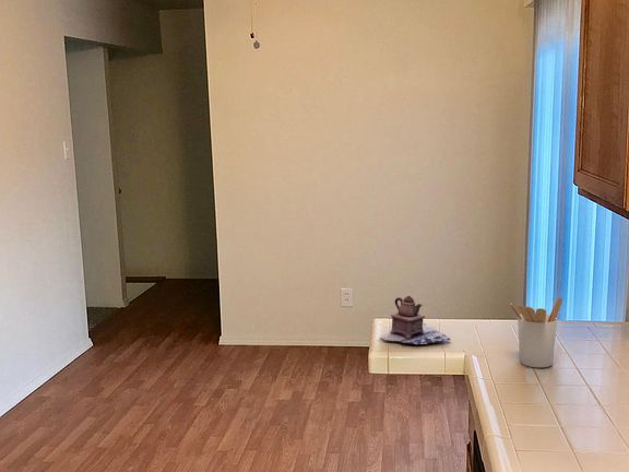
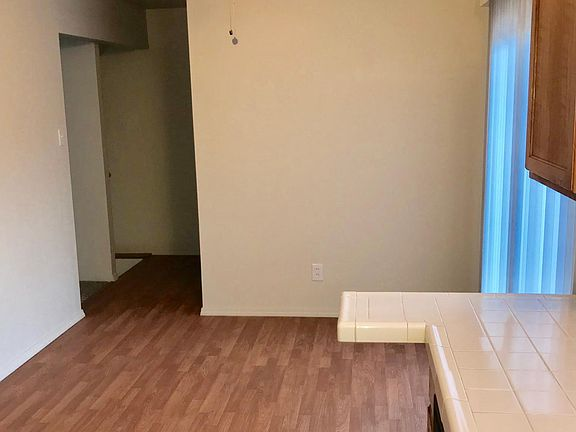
- utensil holder (535, 331)
- teapot (410, 316)
